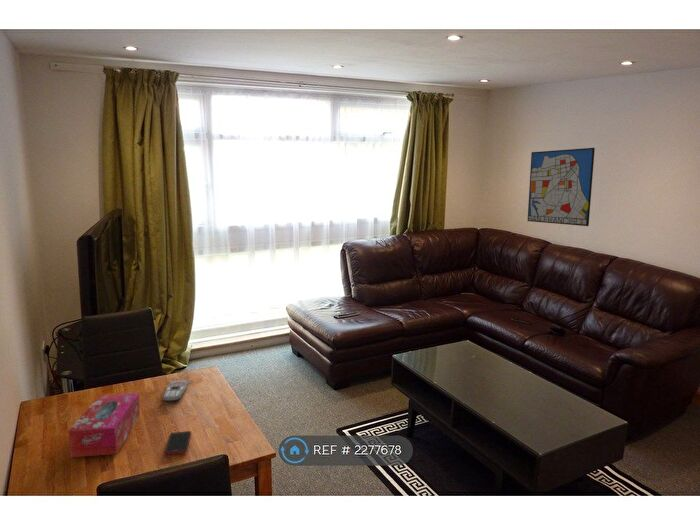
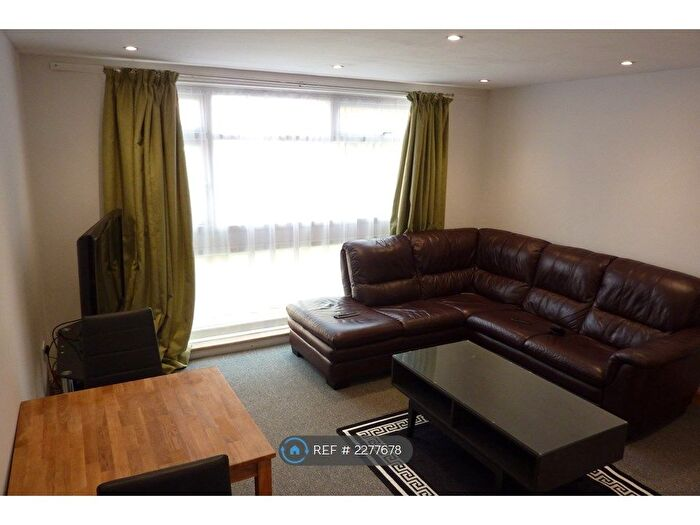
- tissue box (107, 422)
- wall art (558, 187)
- remote control (175, 390)
- cell phone (178, 442)
